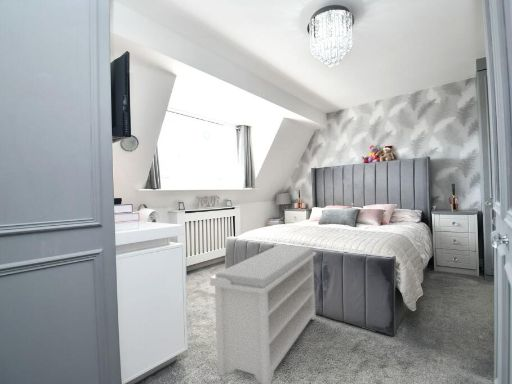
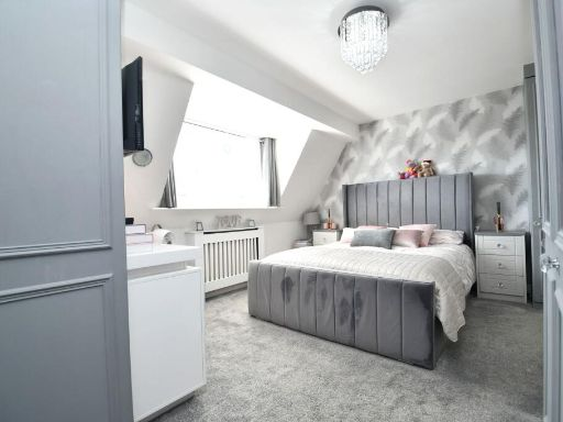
- bench (274, 299)
